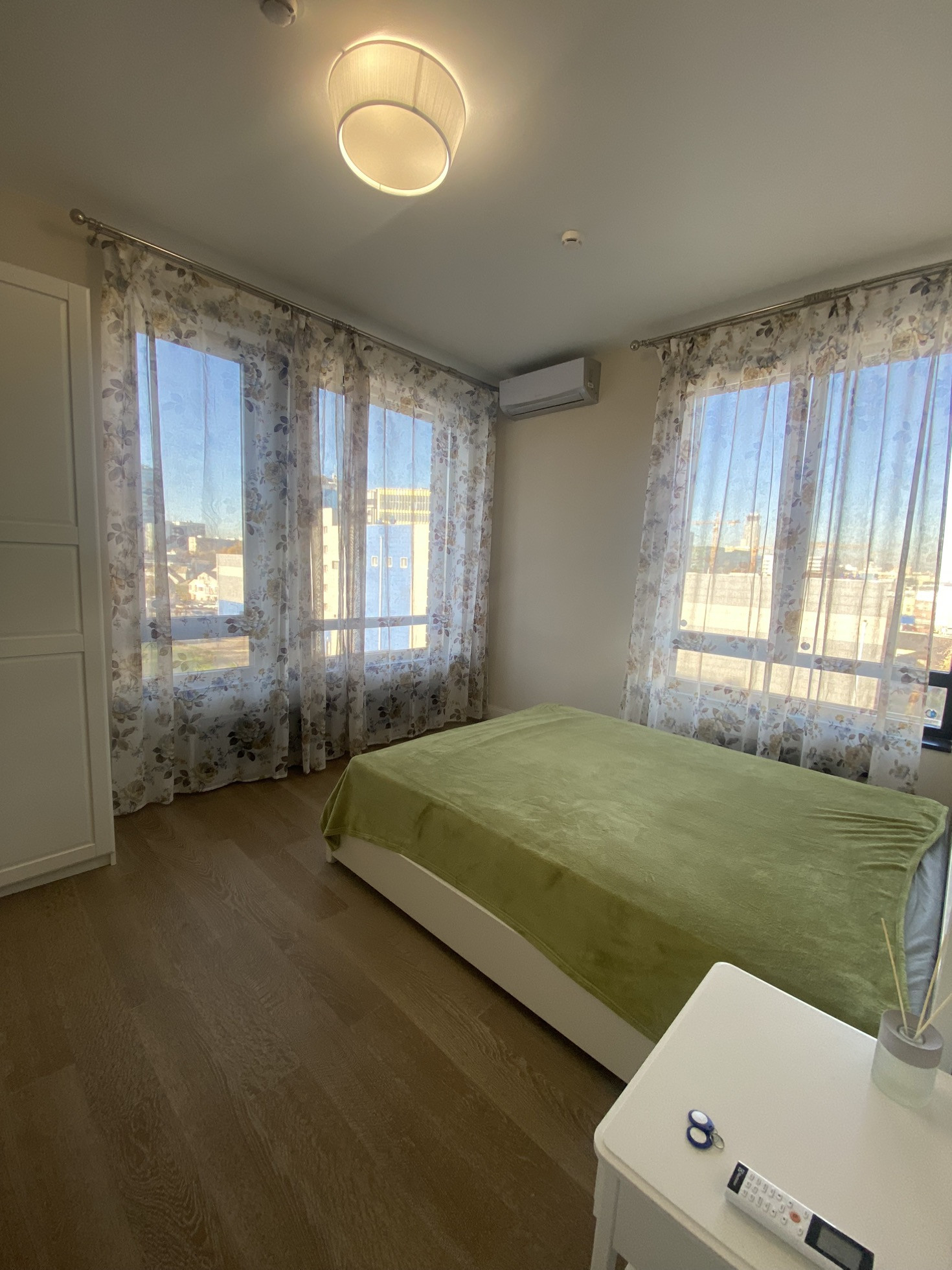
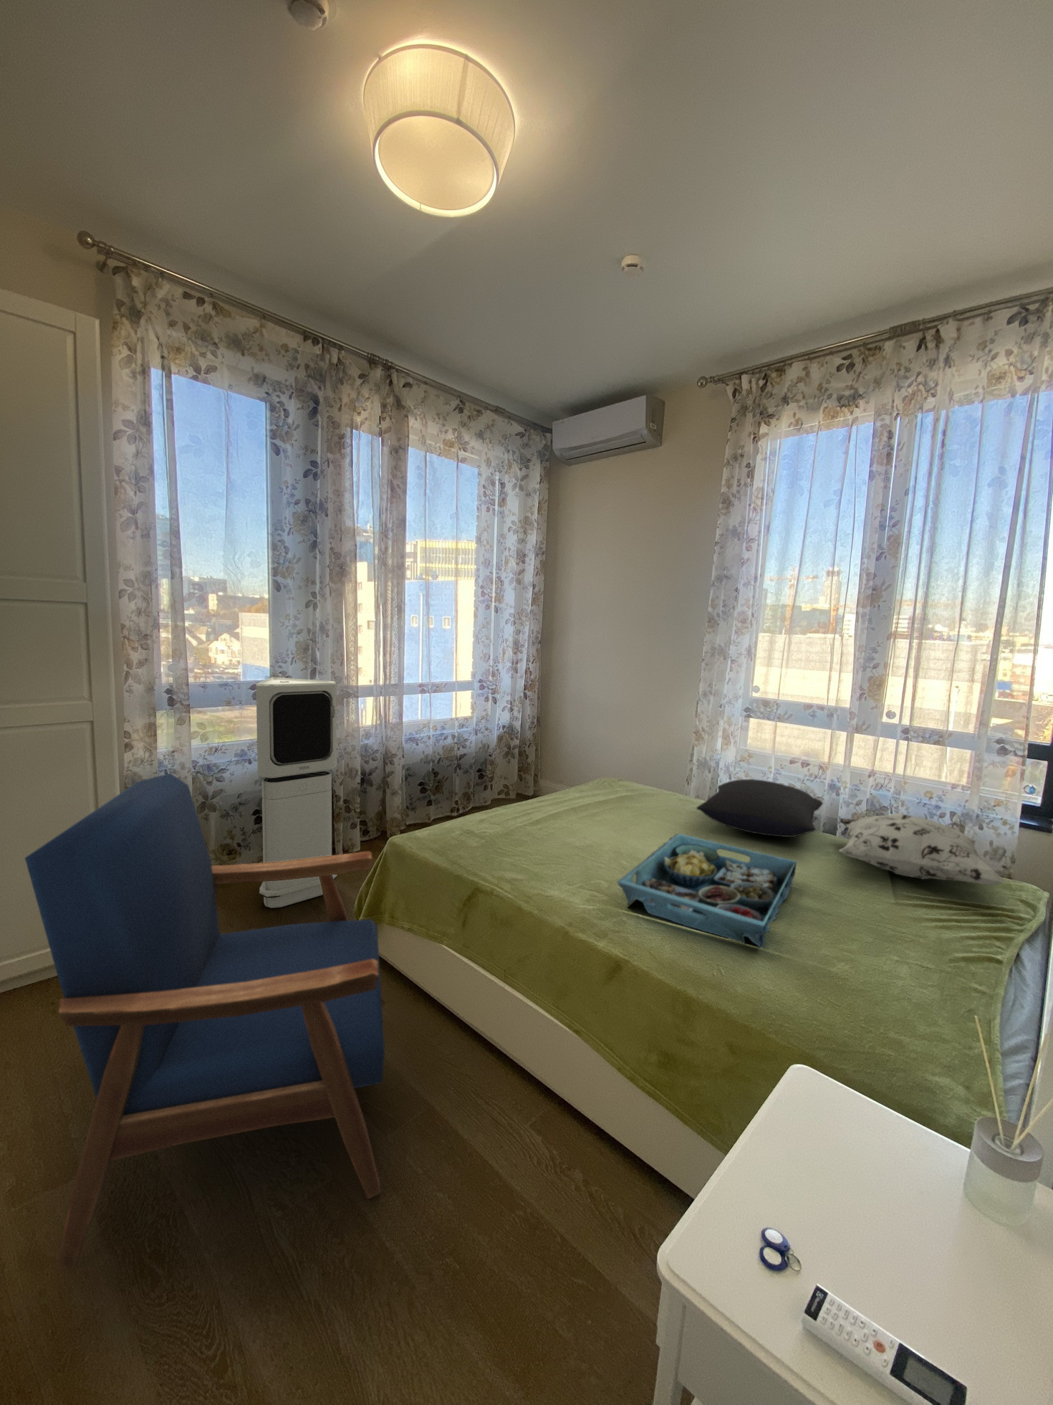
+ serving tray (710, 881)
+ armchair (249, 960)
+ pillow (761, 808)
+ decorative pillow (909, 845)
+ air purifier (289, 787)
